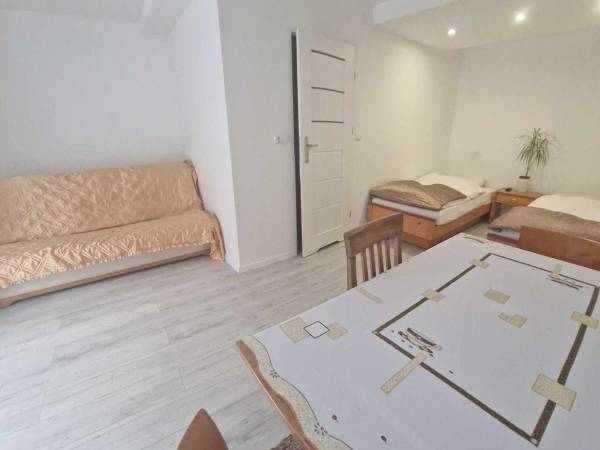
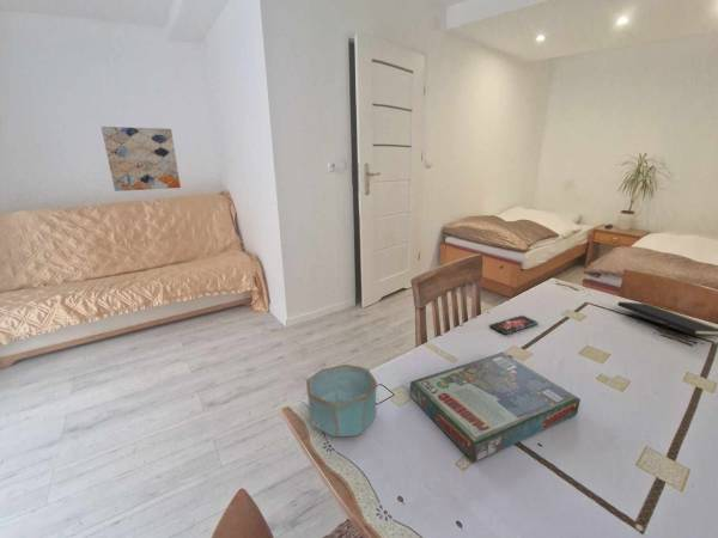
+ smartphone (513, 324)
+ board game (491, 397)
+ wall art (142, 159)
+ notepad (669, 317)
+ bowl (340, 399)
